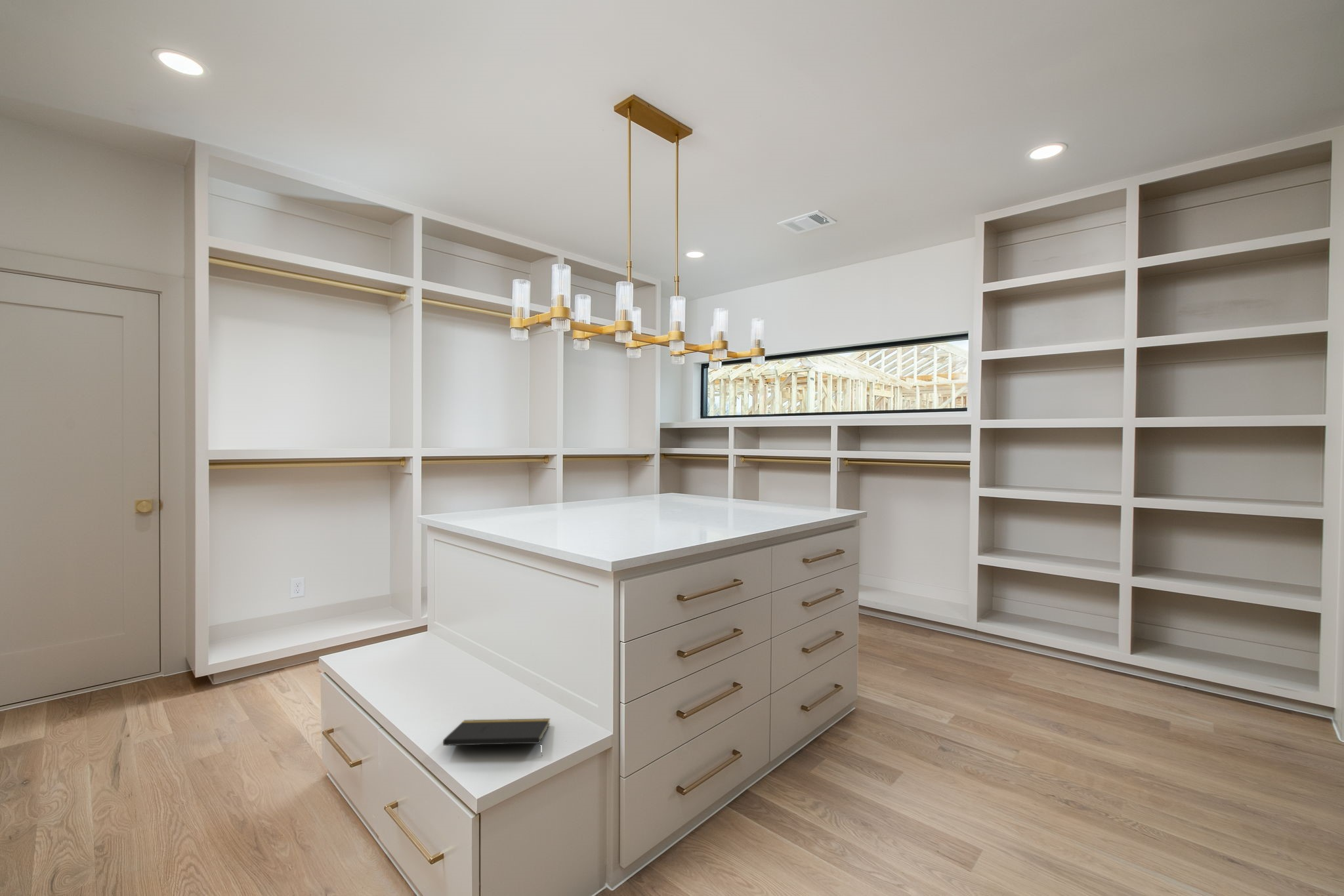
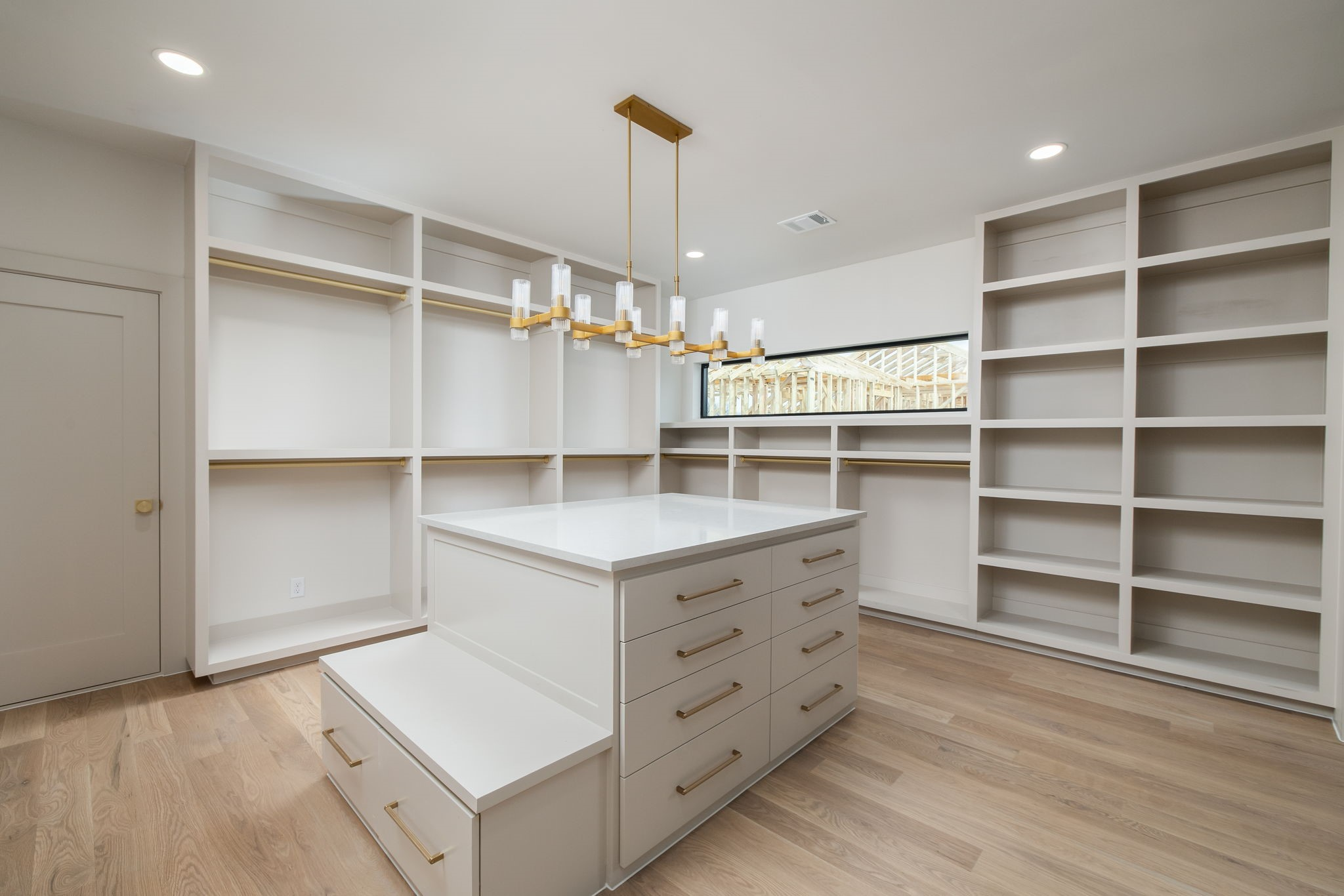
- notepad (499, 731)
